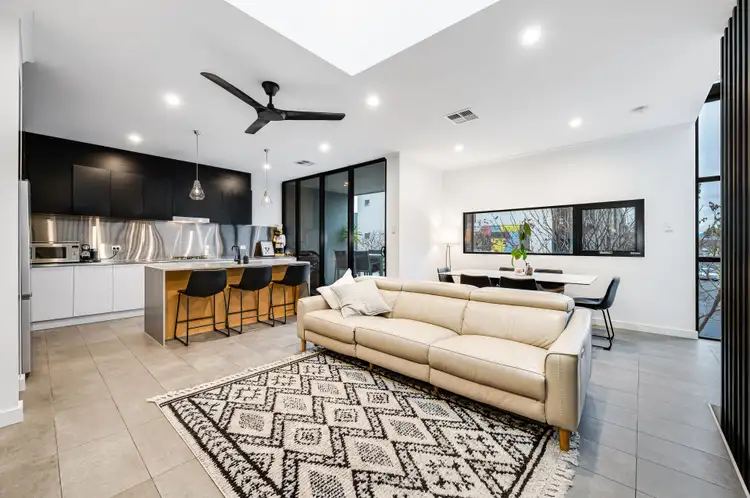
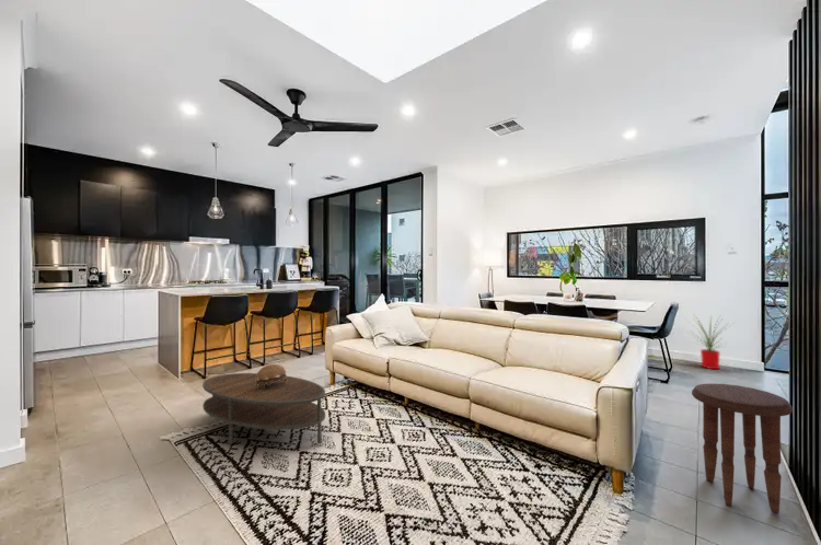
+ decorative bowl (271, 374)
+ coffee table (262, 406)
+ side table (743, 444)
+ house plant (709, 340)
